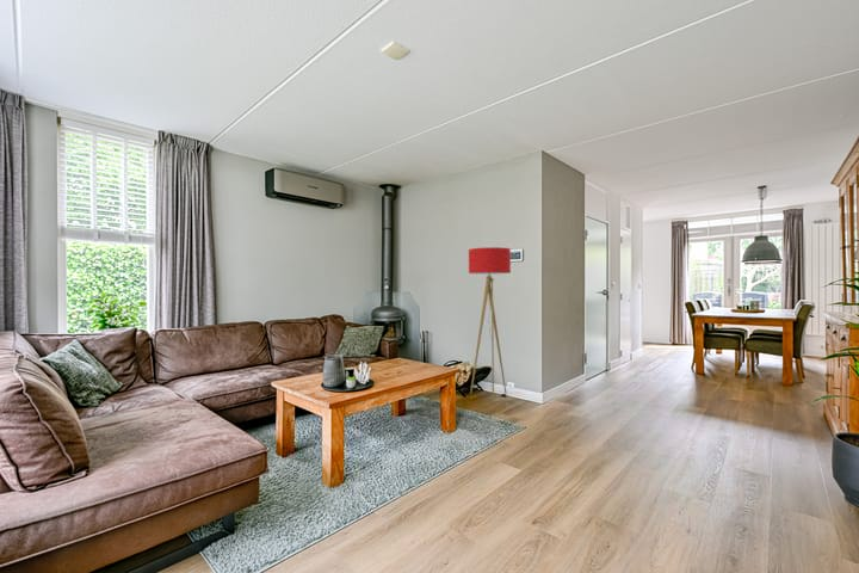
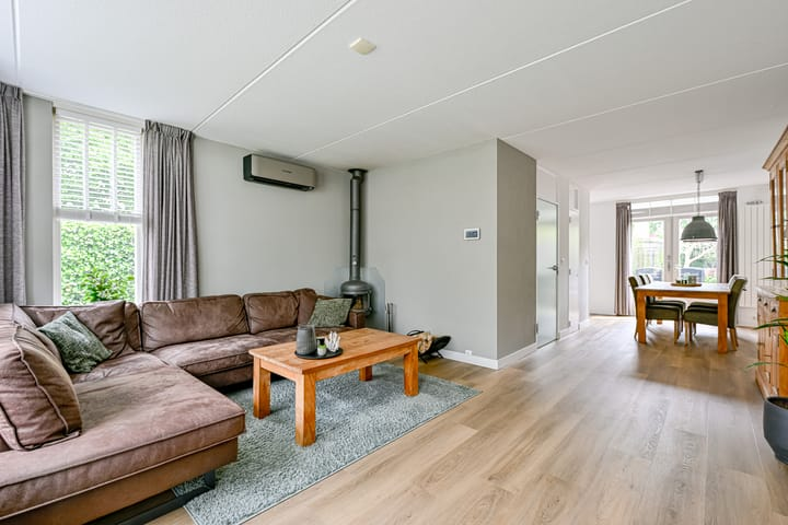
- floor lamp (488, 321)
